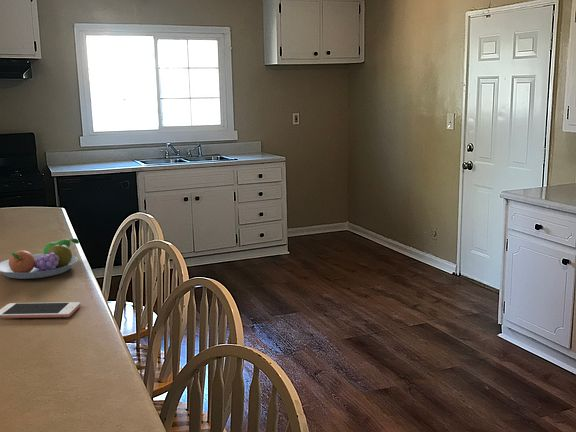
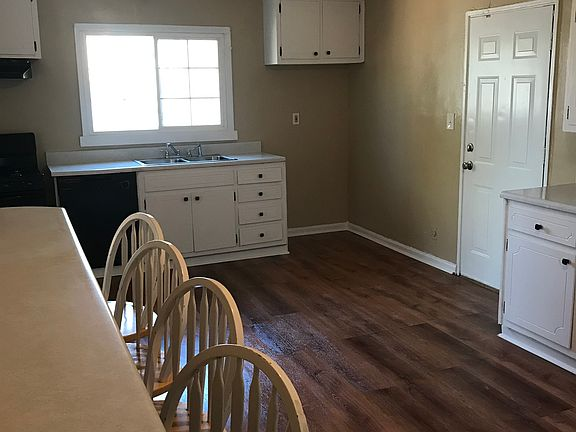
- cell phone (38, 310)
- fruit bowl (40, 254)
